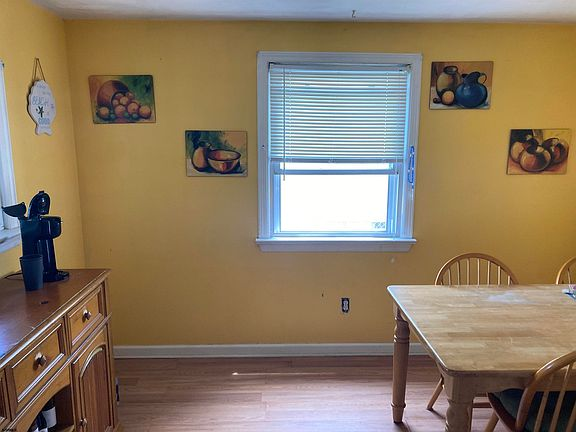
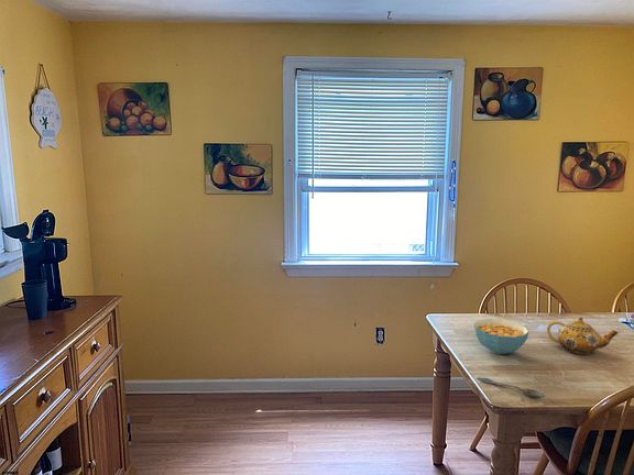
+ teapot (580, 333)
+ cereal bowl (500, 339)
+ spoon (509, 386)
